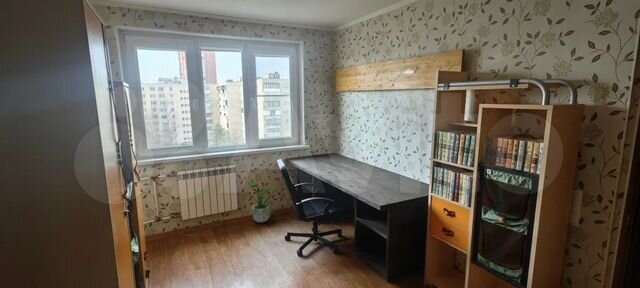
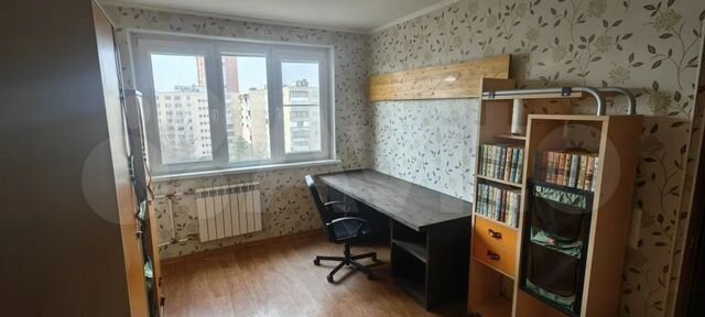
- potted plant (267, 194)
